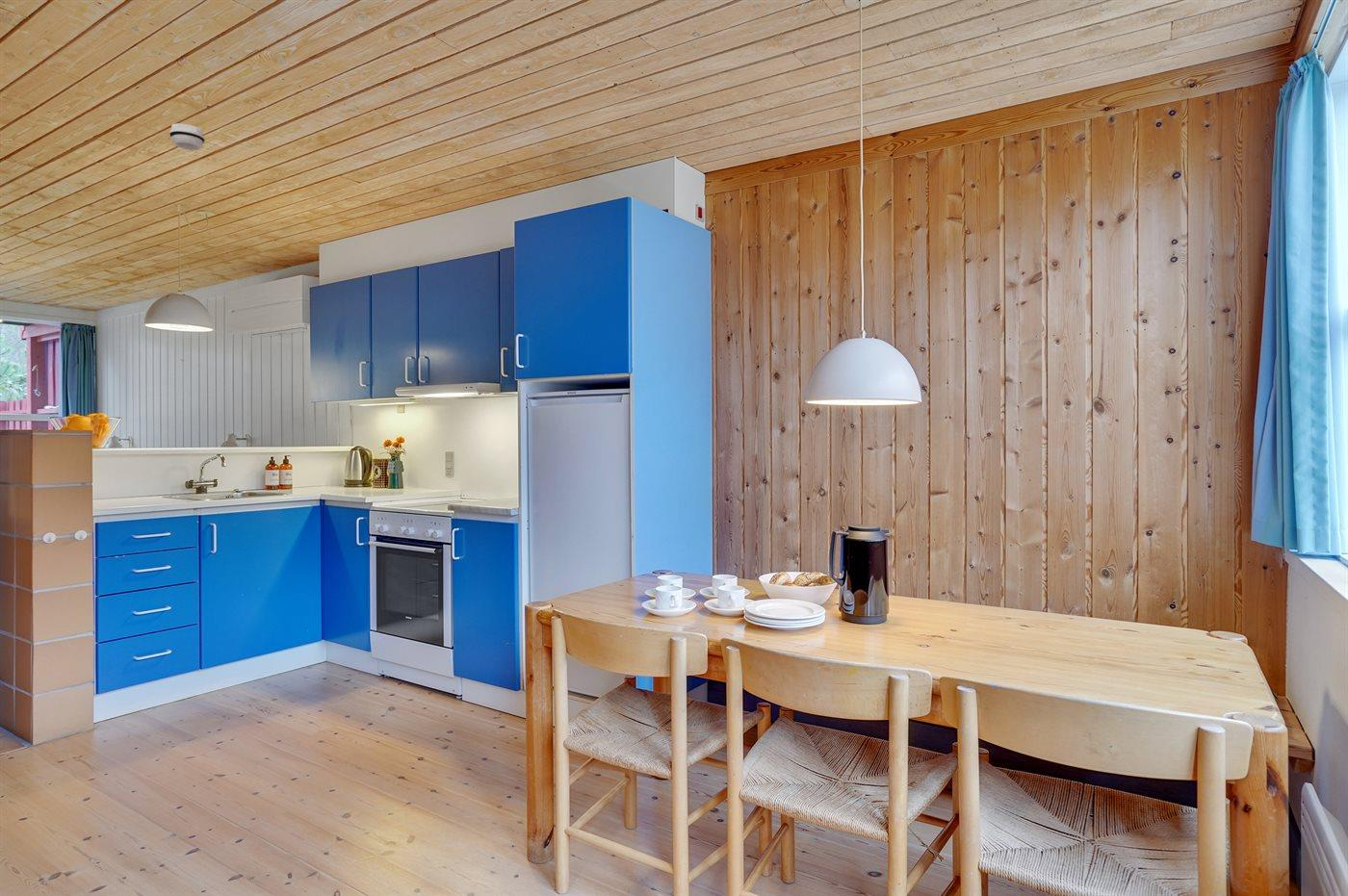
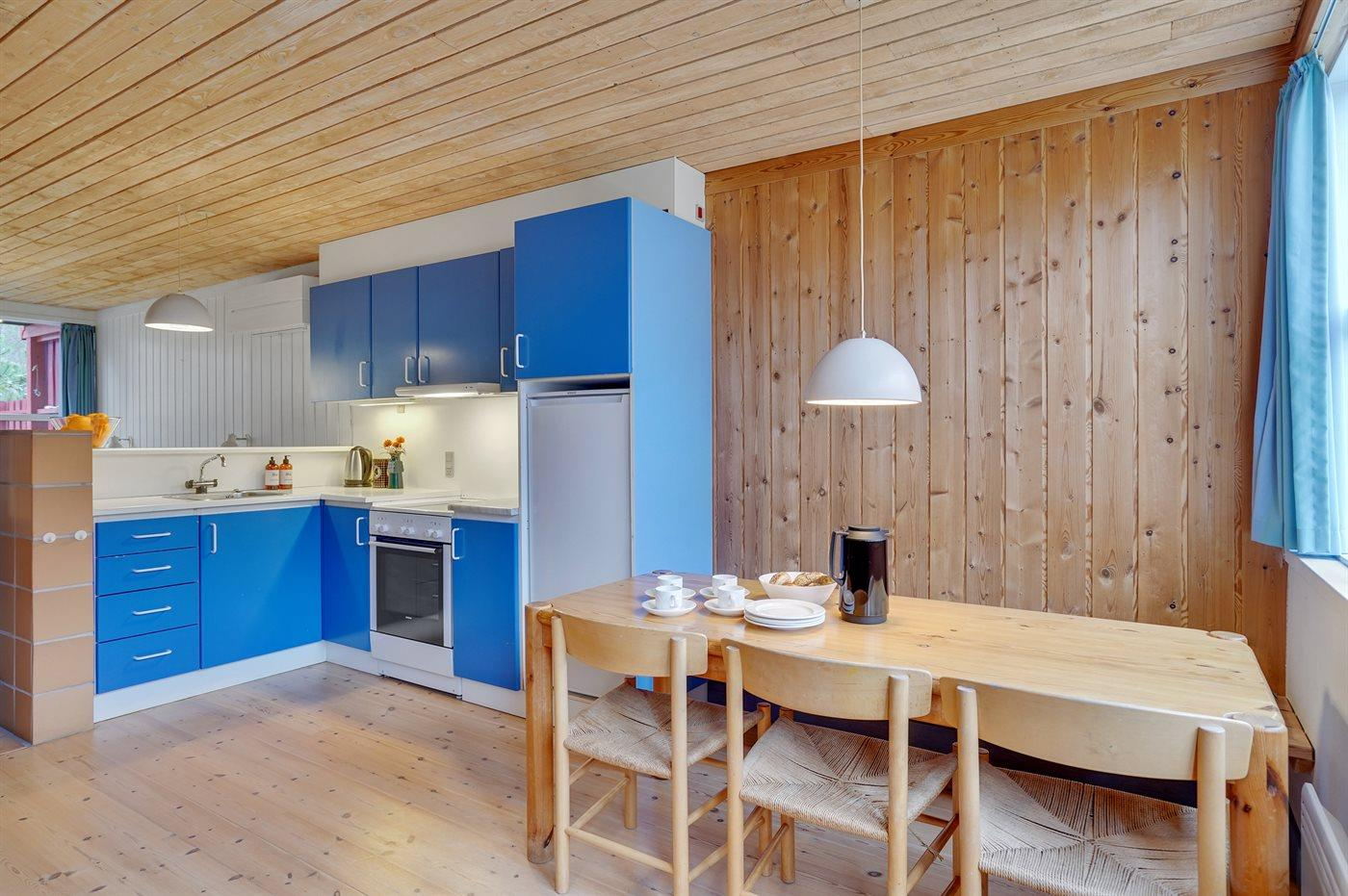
- smoke detector (187, 137)
